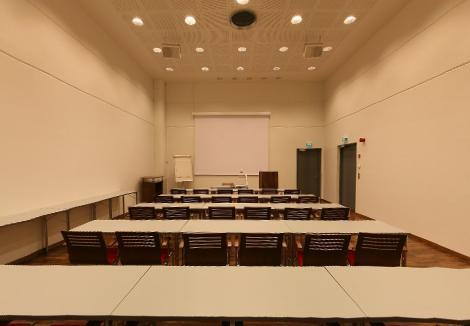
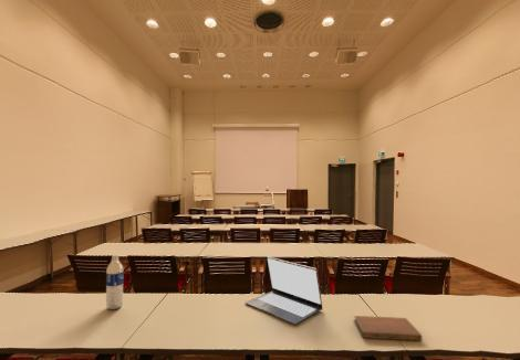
+ notebook (385, 327)
+ laptop (282, 285)
+ water bottle (114, 280)
